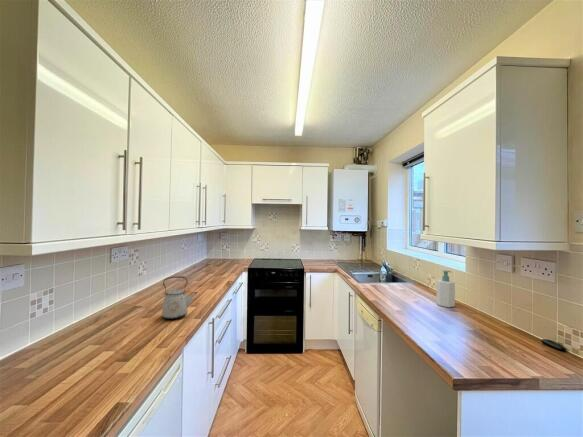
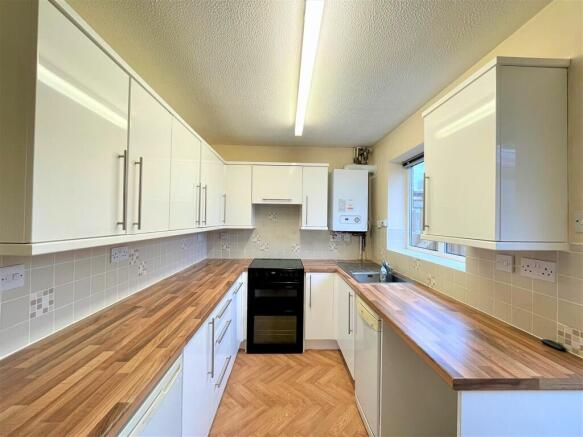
- soap bottle (445, 287)
- kettle (179, 296)
